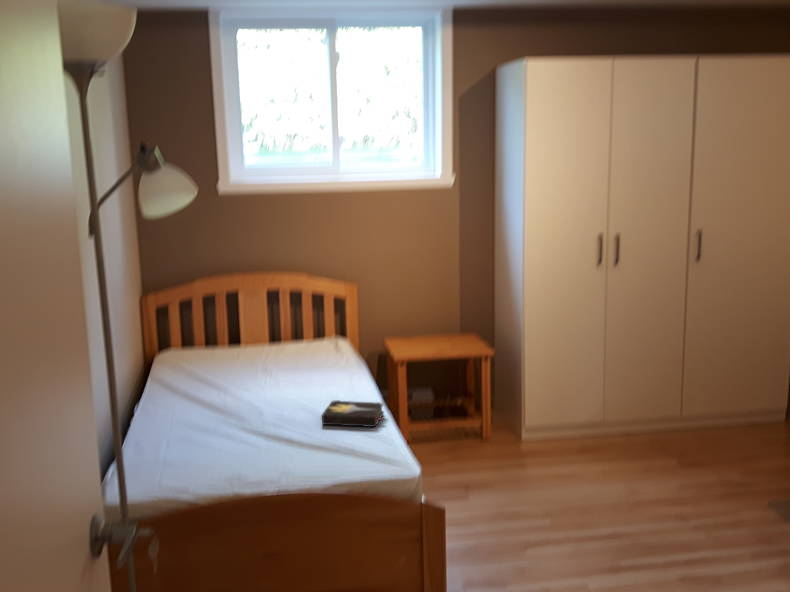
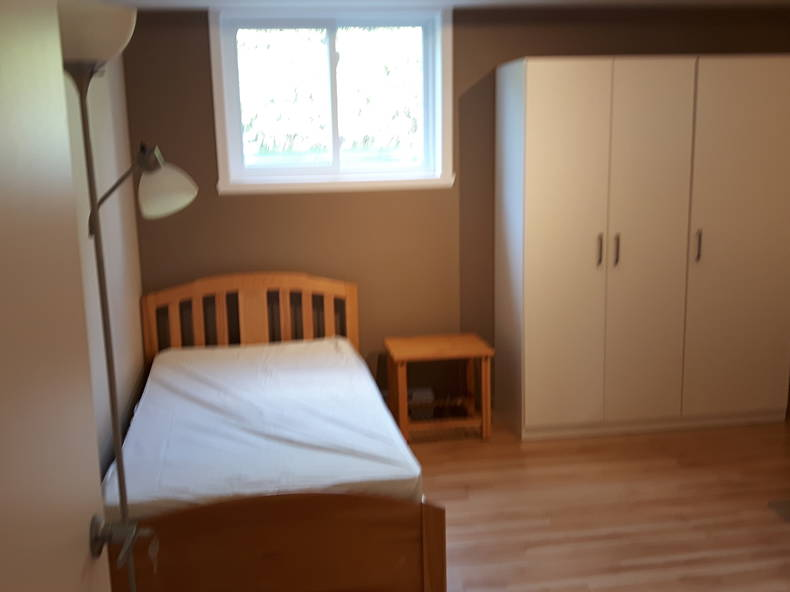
- hardback book (353, 412)
